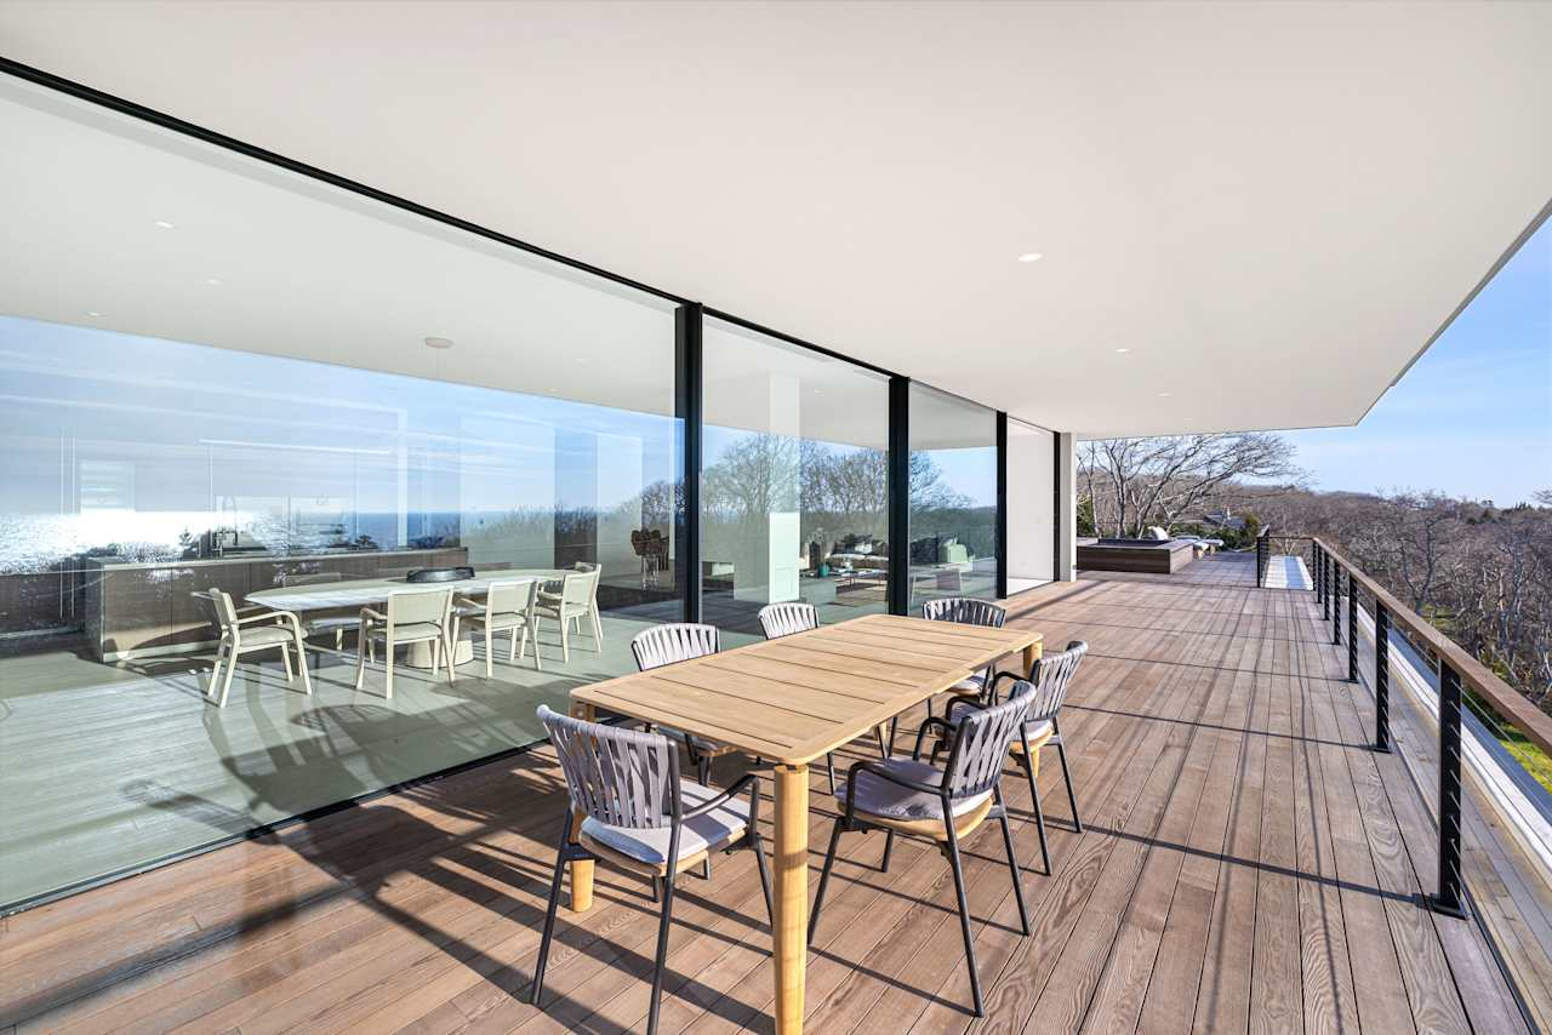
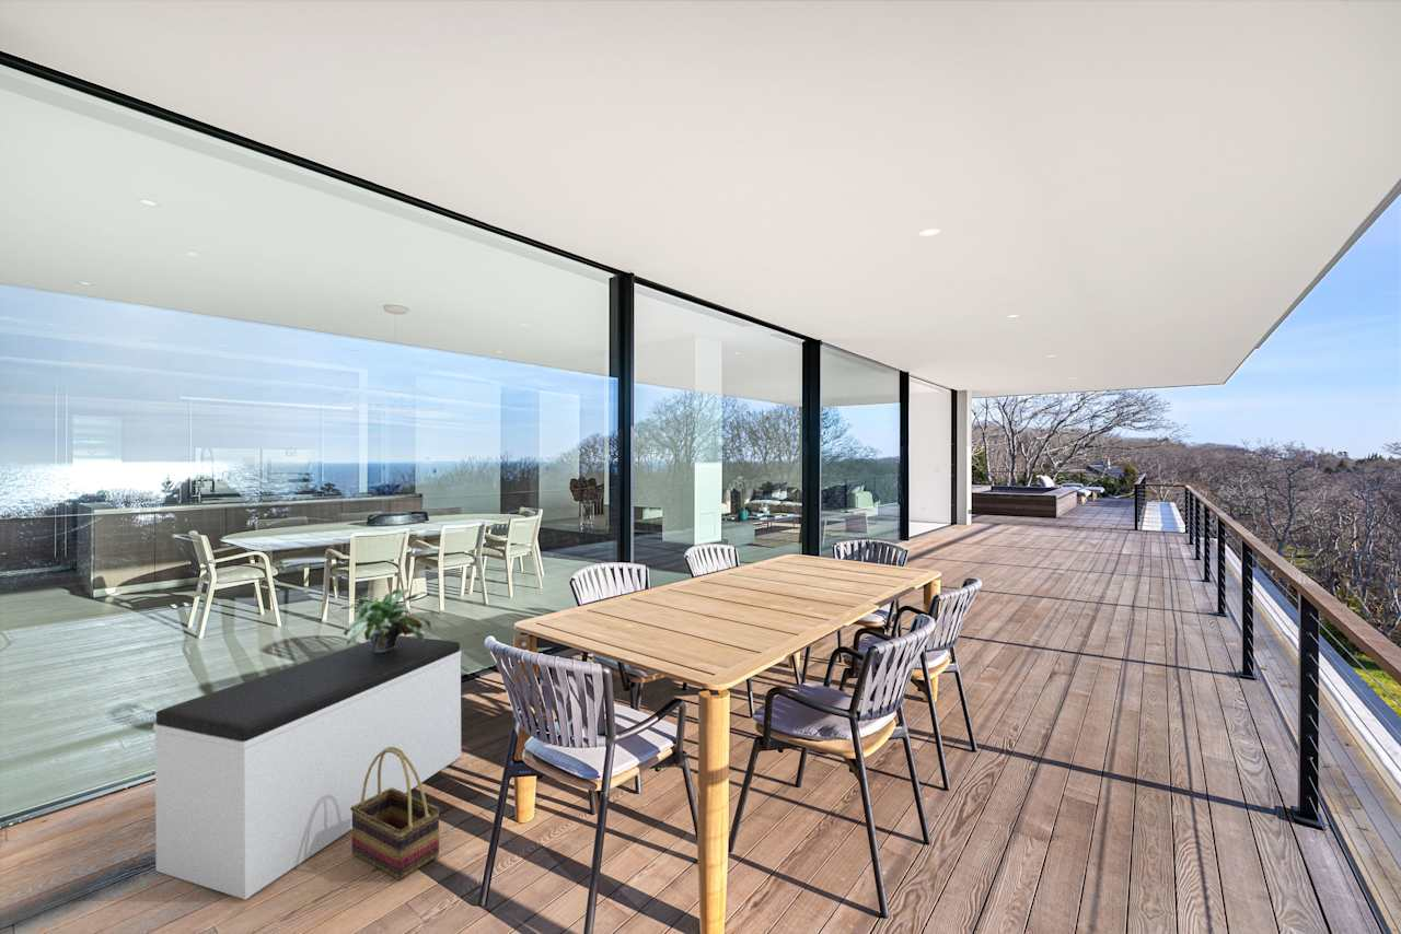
+ potted plant (383, 618)
+ bench (333, 736)
+ basket (395, 801)
